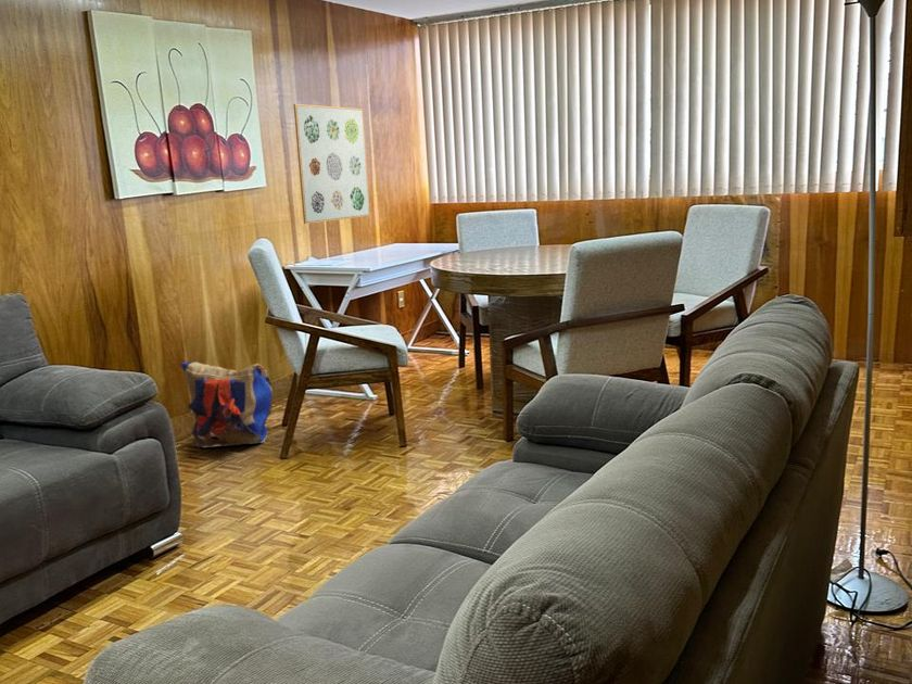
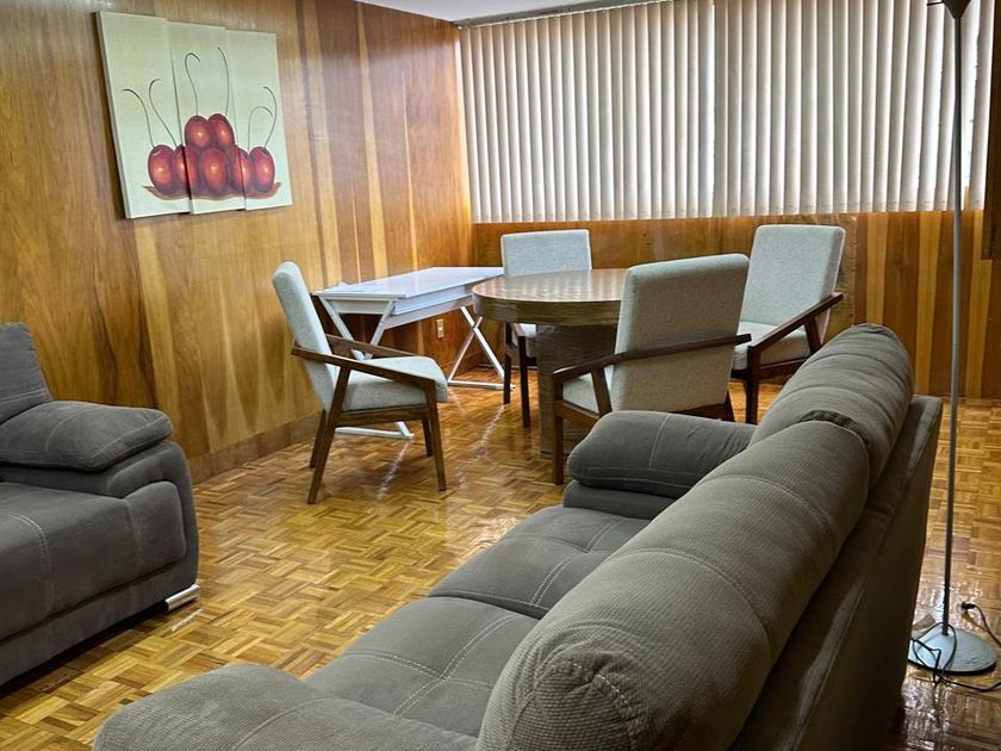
- backpack (230, 400)
- wall art (334, 163)
